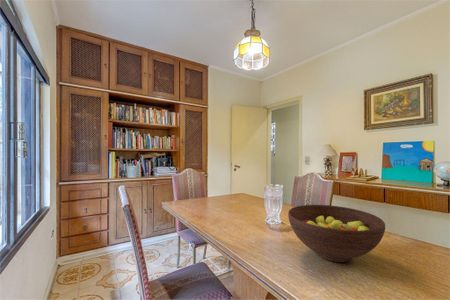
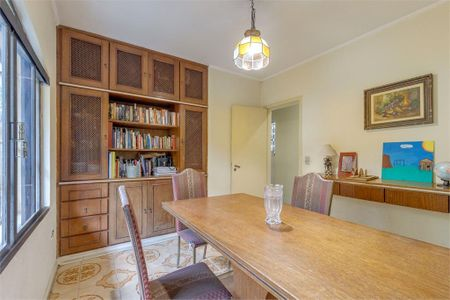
- fruit bowl (332, 235)
